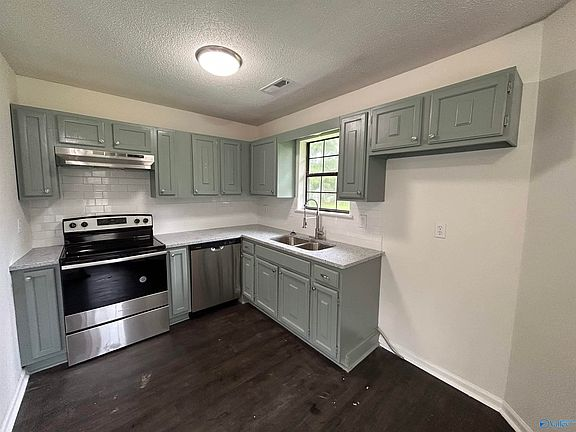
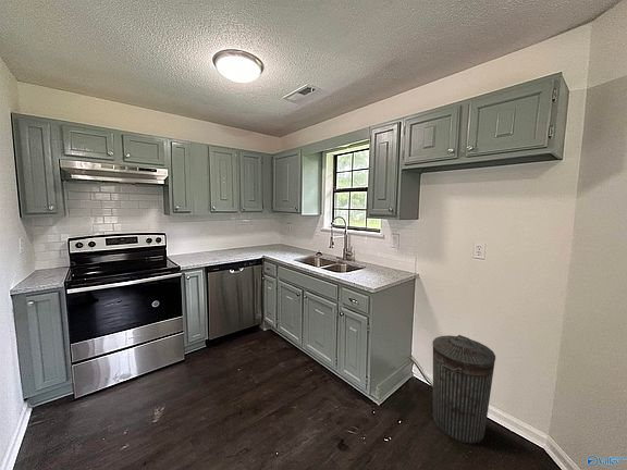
+ trash can (459, 381)
